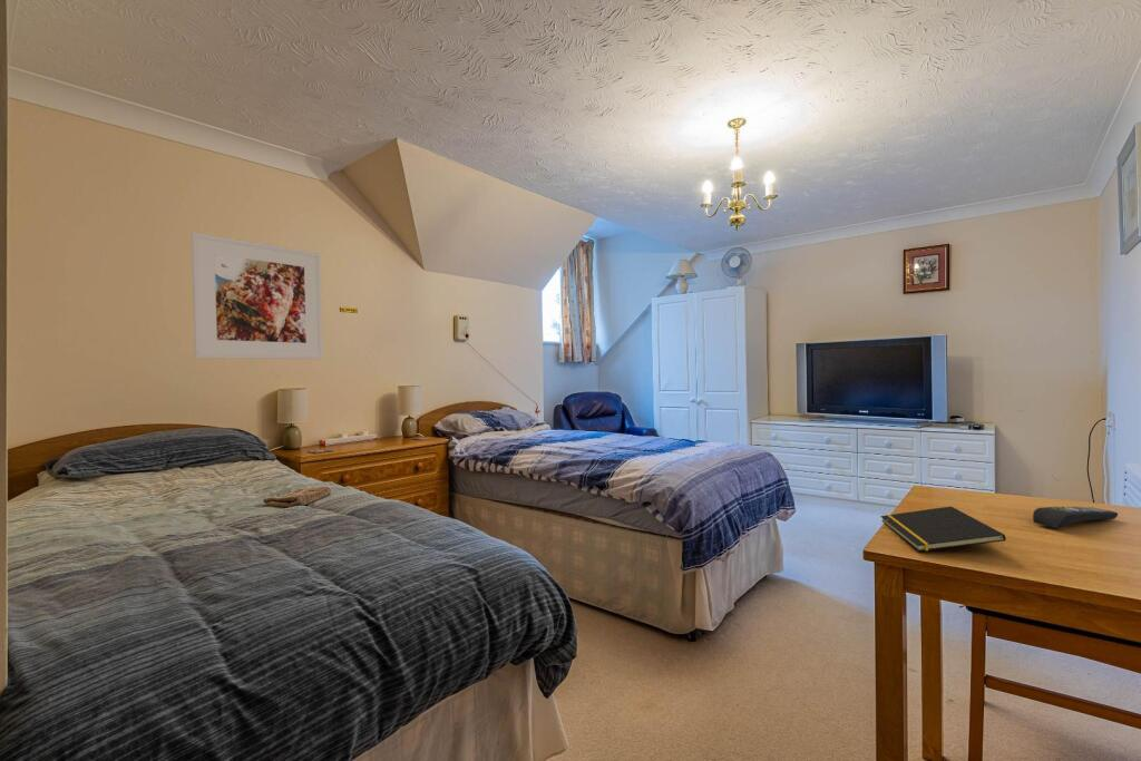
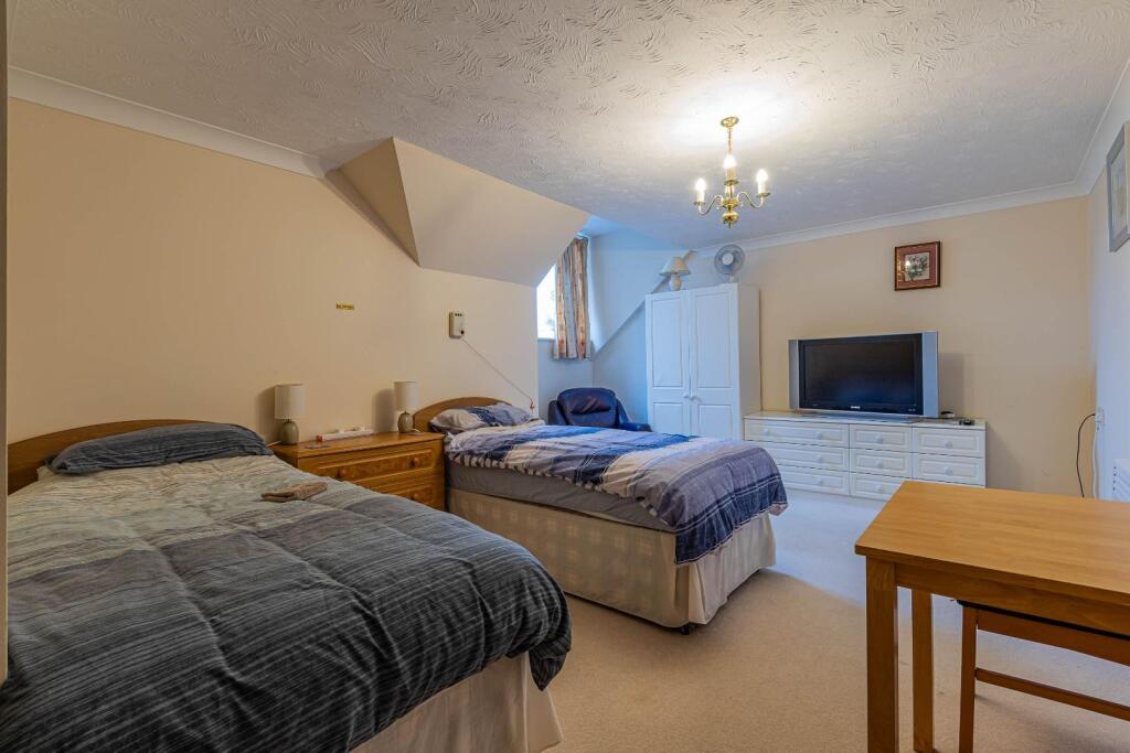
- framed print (262, 301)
- notepad (936, 527)
- remote control (1074, 514)
